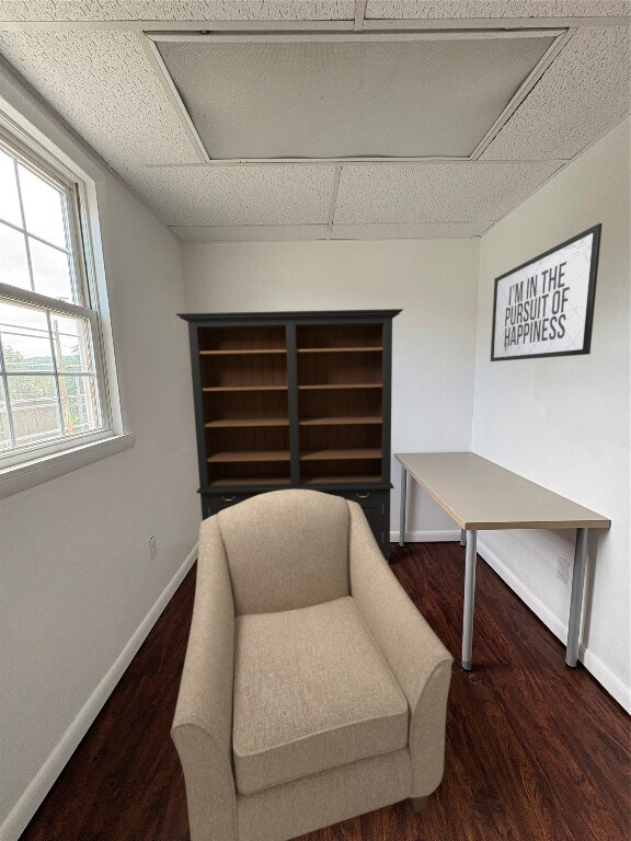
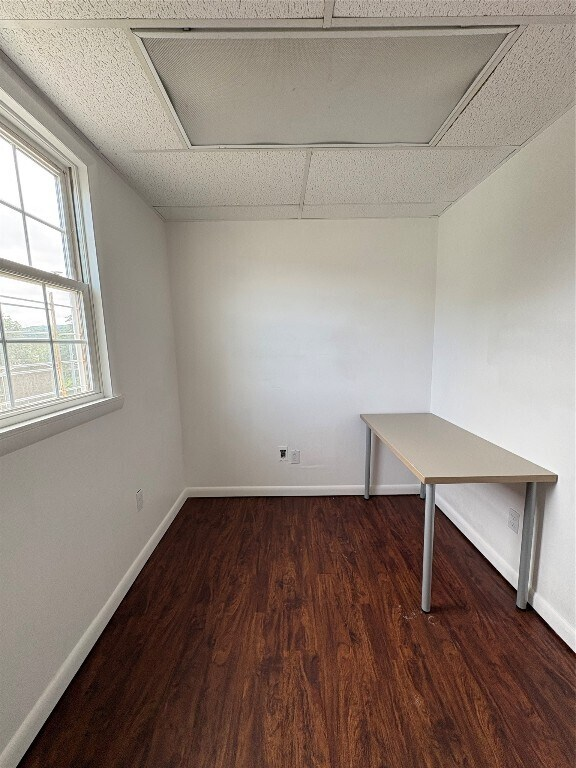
- mirror (532, 309)
- bookcase (295, 440)
- chair (300, 629)
